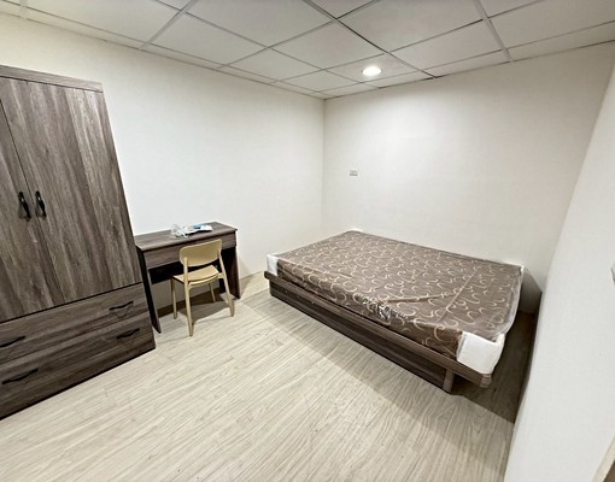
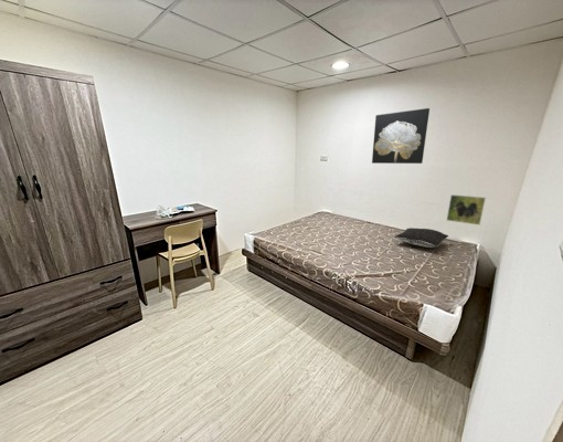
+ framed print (465, 209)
+ wall art (397, 138)
+ pillow (421, 236)
